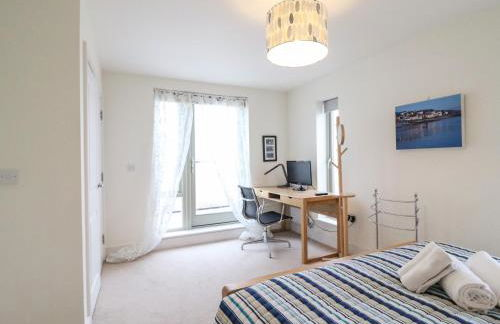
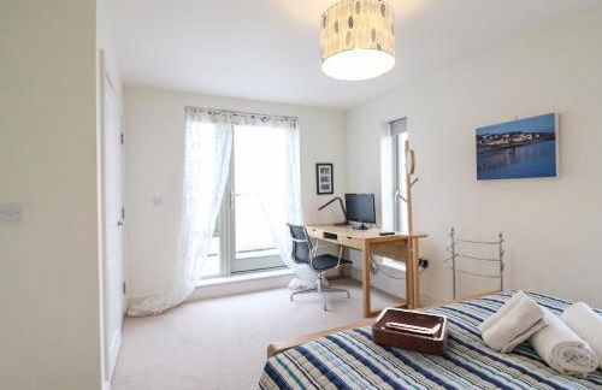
+ decorative tray (411, 327)
